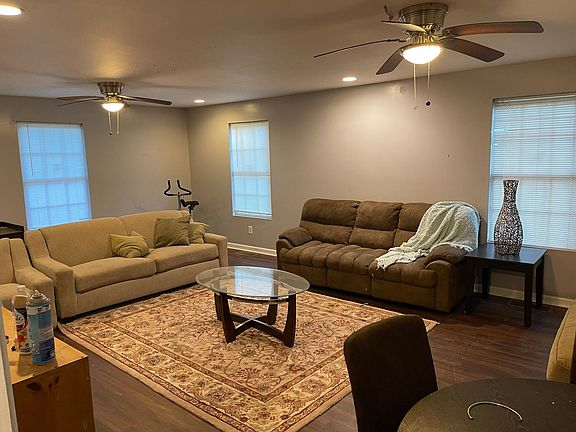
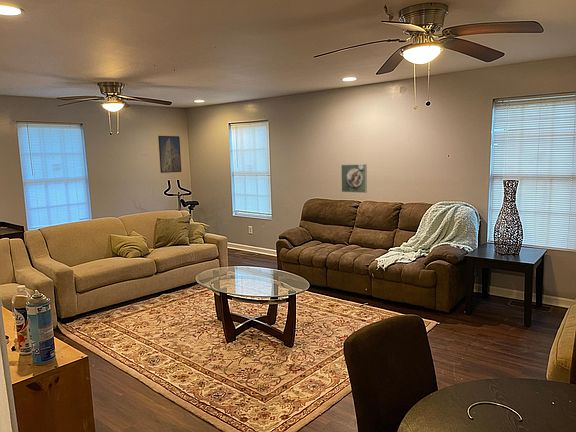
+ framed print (170, 154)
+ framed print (353, 178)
